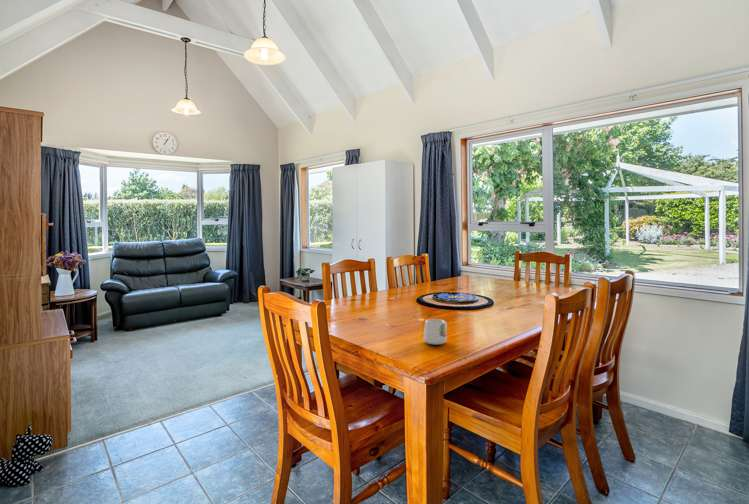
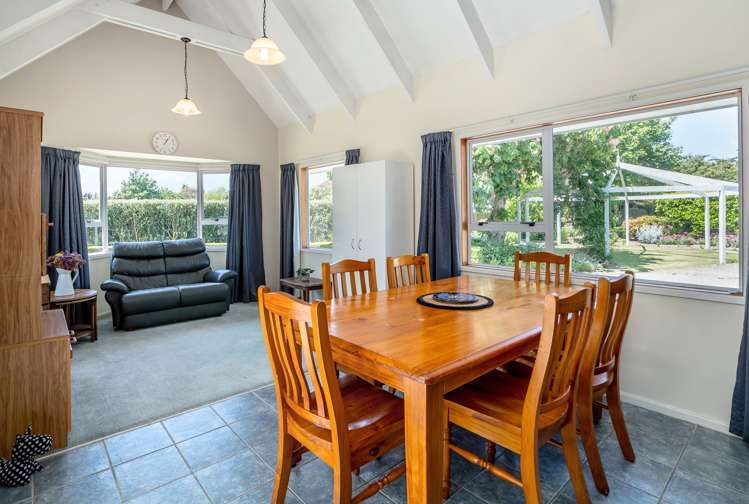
- mug (437, 331)
